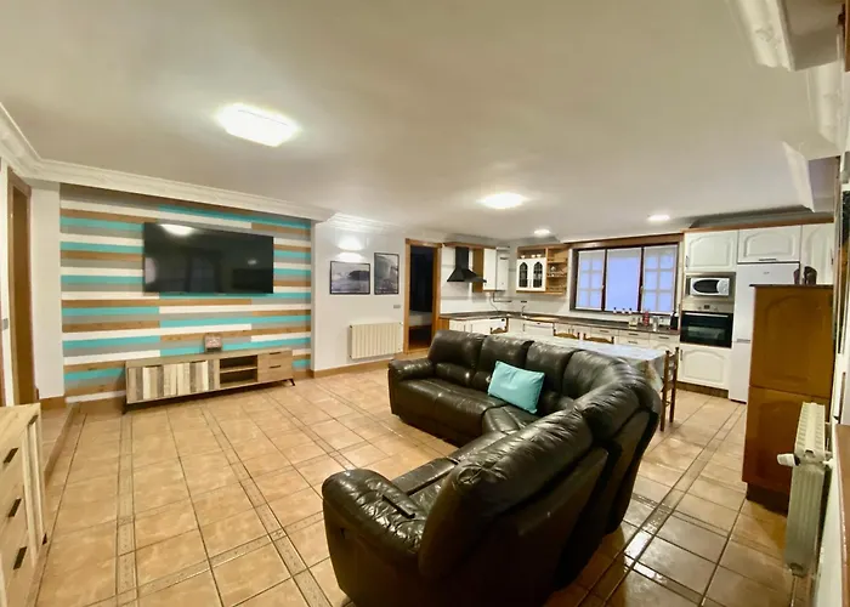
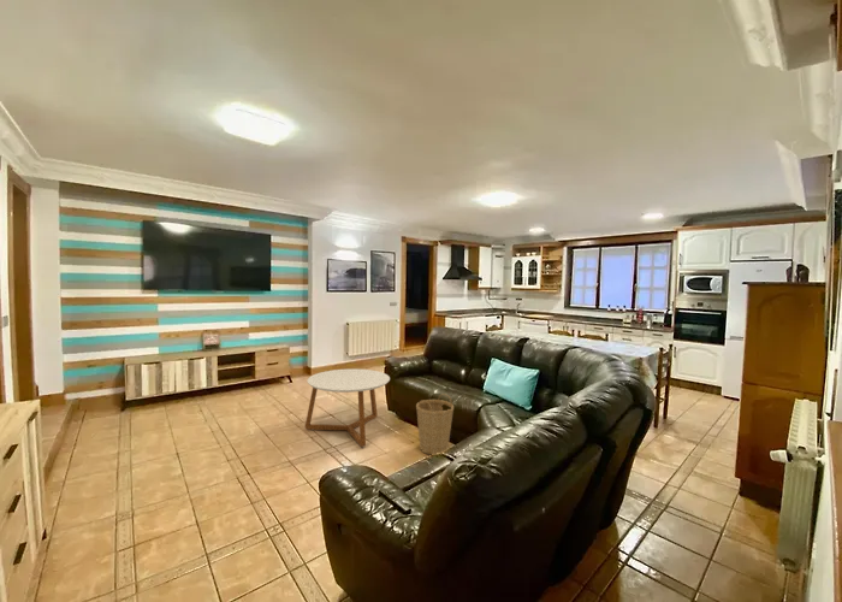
+ basket (434, 423)
+ coffee table (358, 403)
